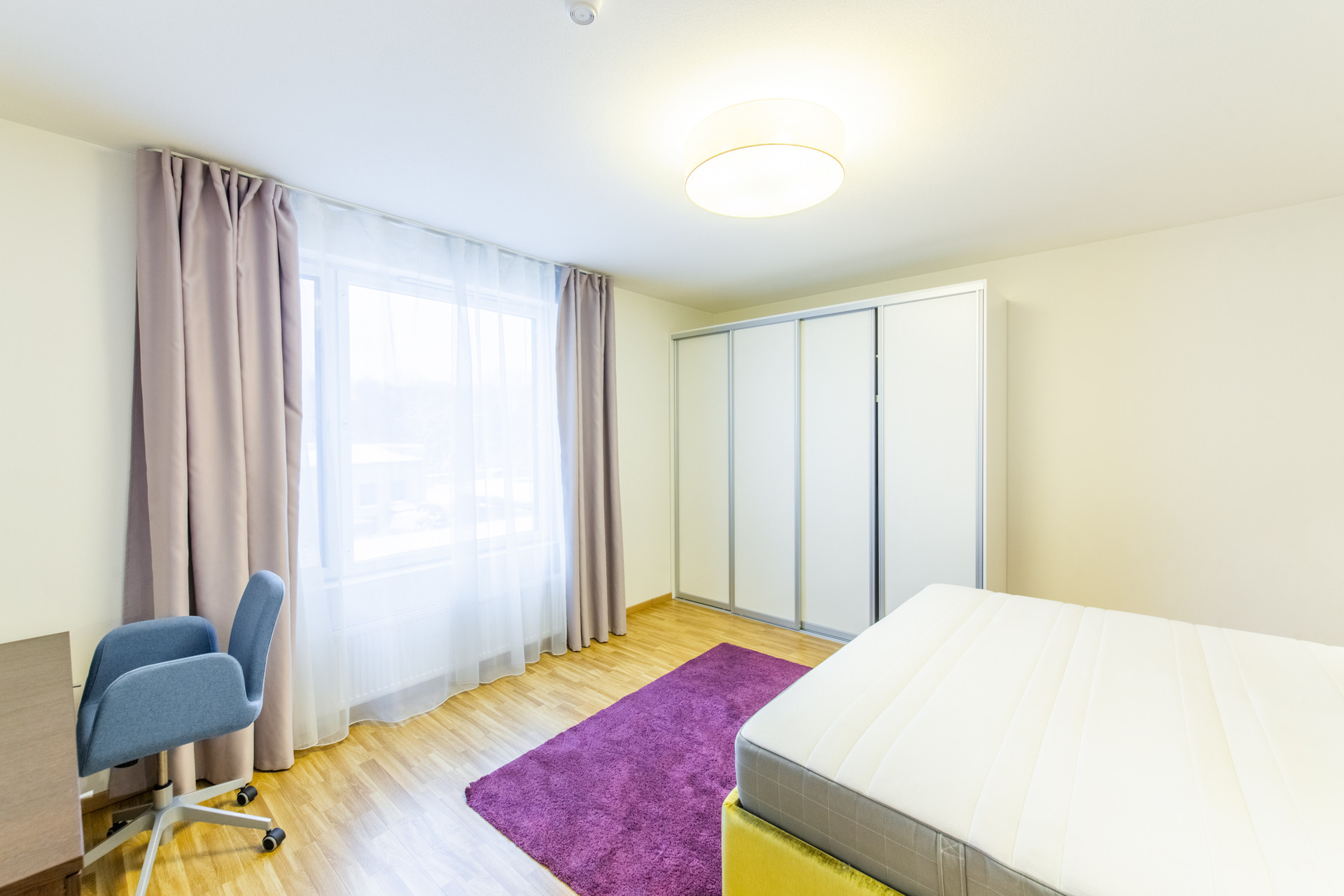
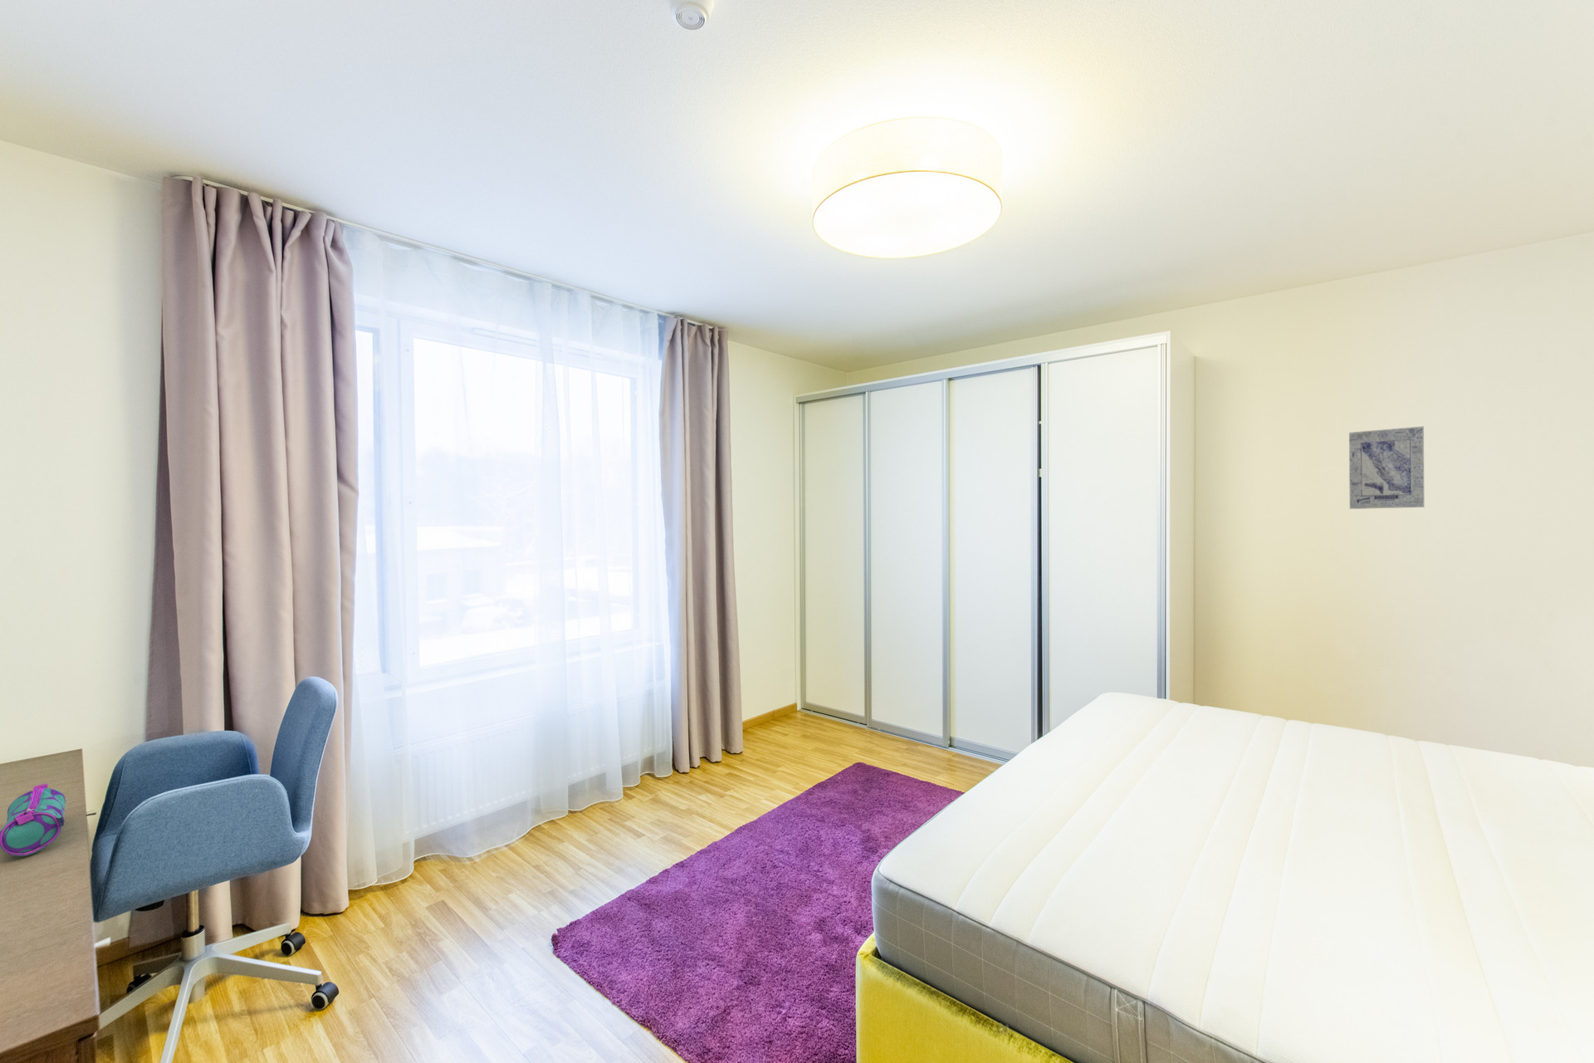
+ wall art (1385, 469)
+ pencil case (34, 819)
